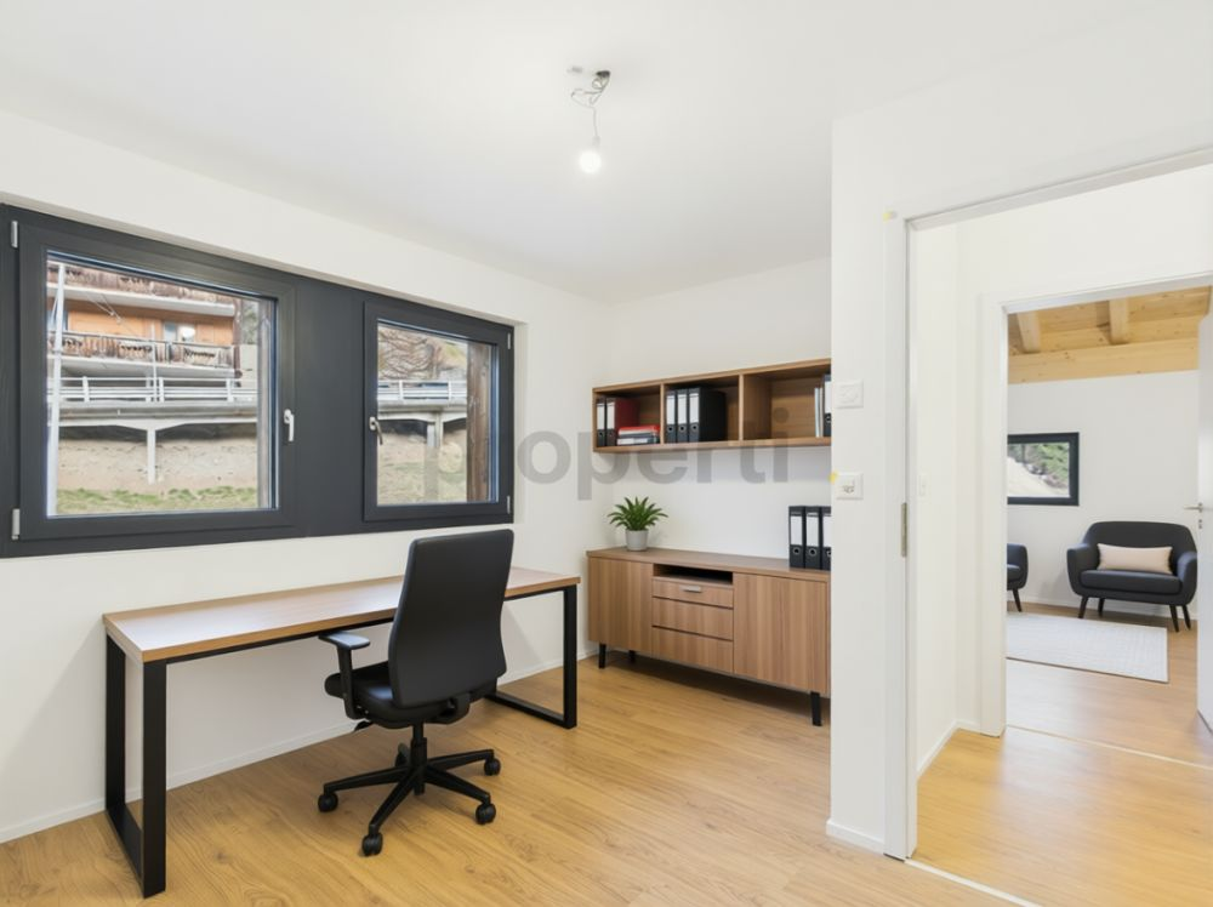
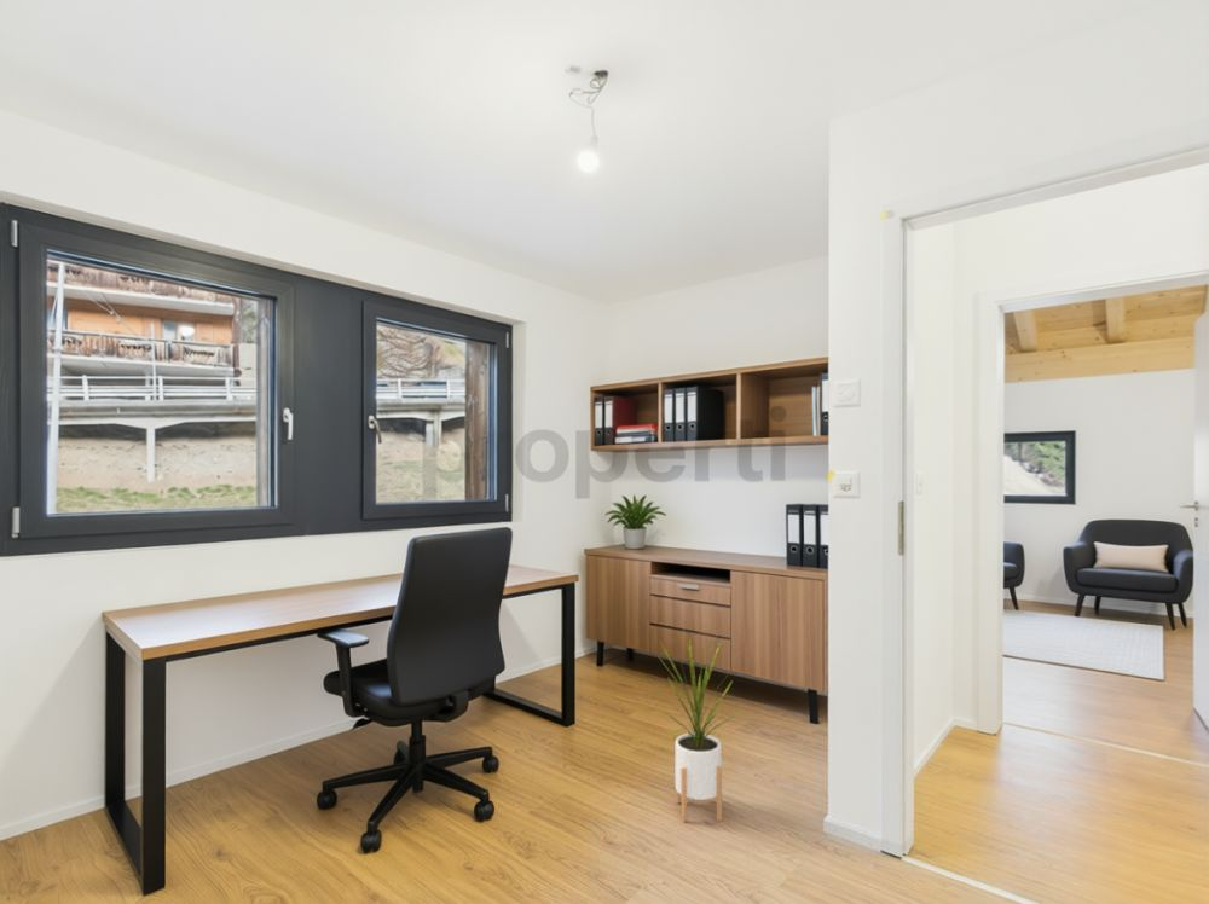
+ house plant (699, 720)
